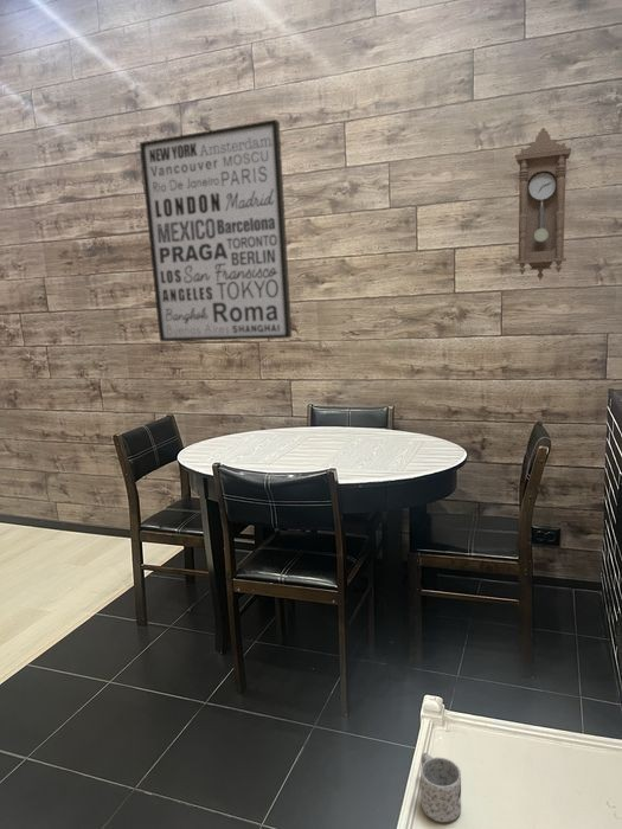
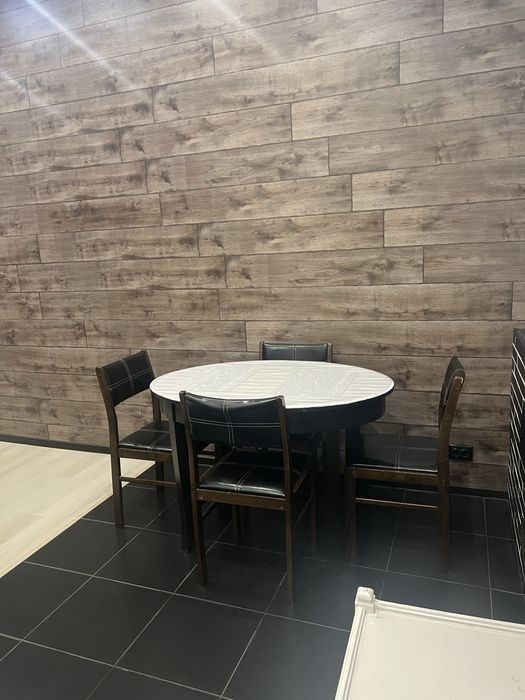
- pendulum clock (541, 206)
- wall art (214, 239)
- mug (436, 782)
